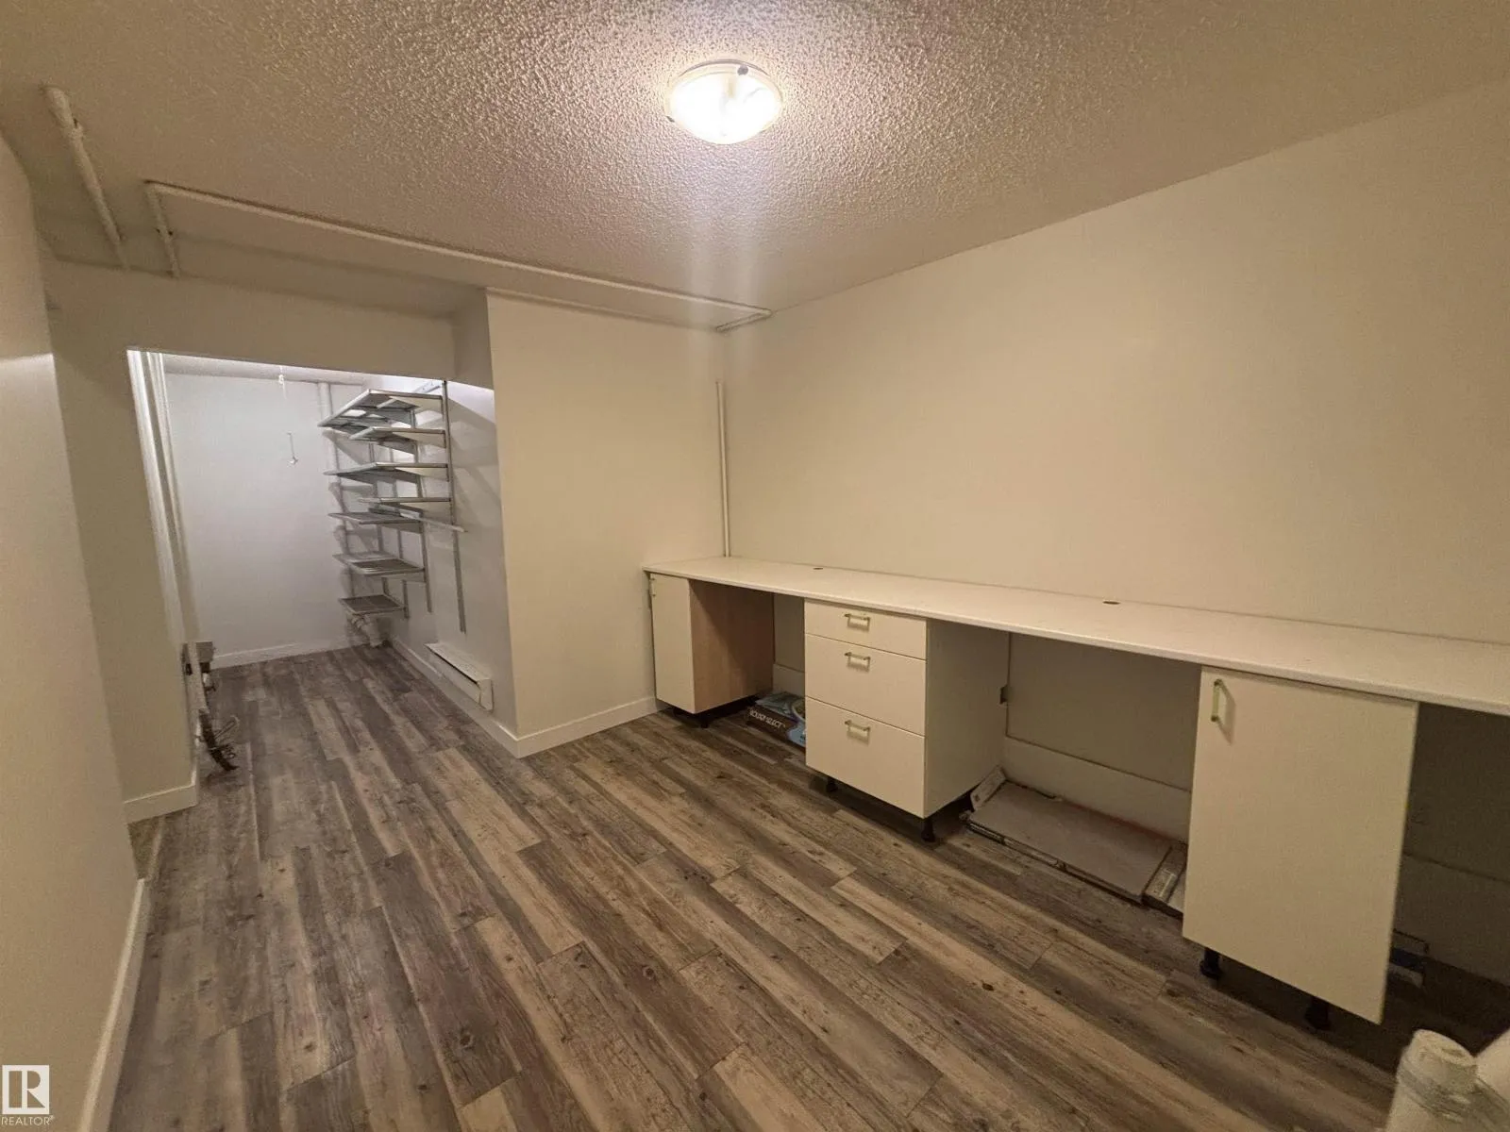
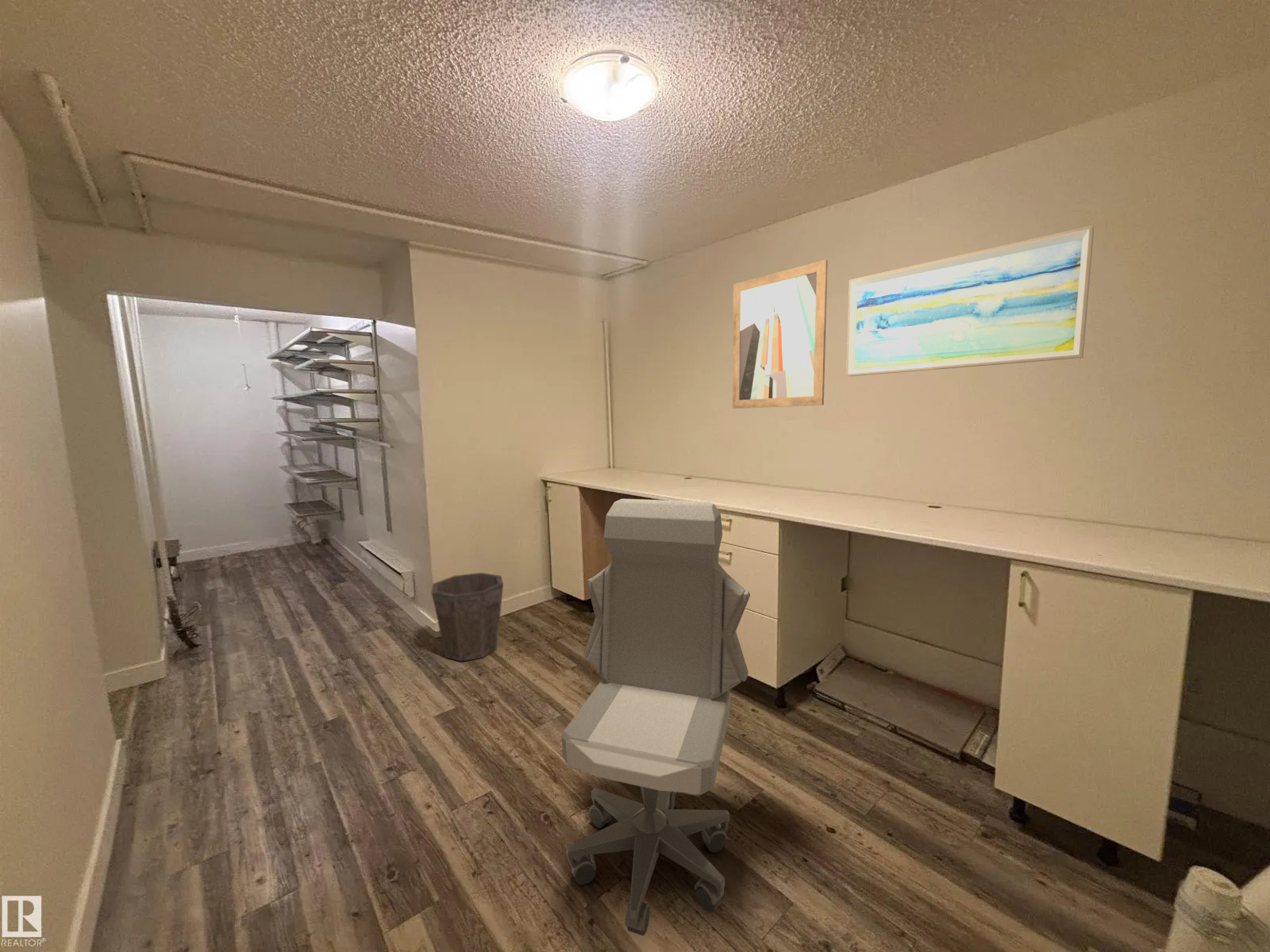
+ office chair (648, 691)
+ wall art (950, 313)
+ waste bin (469, 616)
+ wall art (775, 340)
